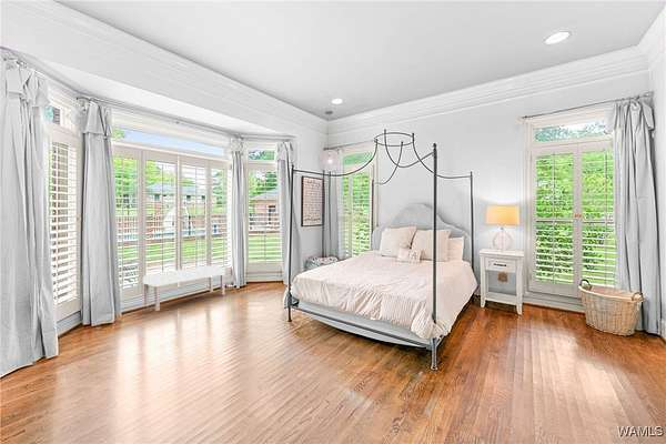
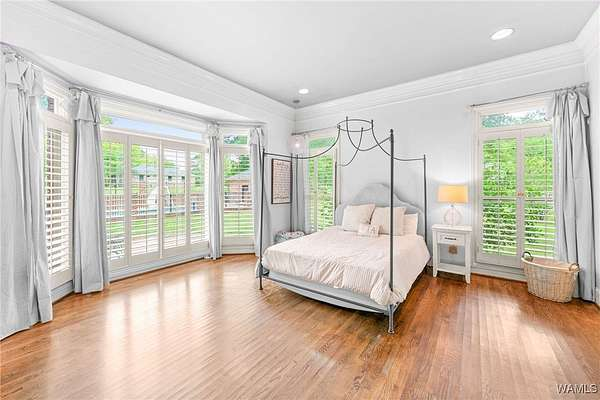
- bench (186, 280)
